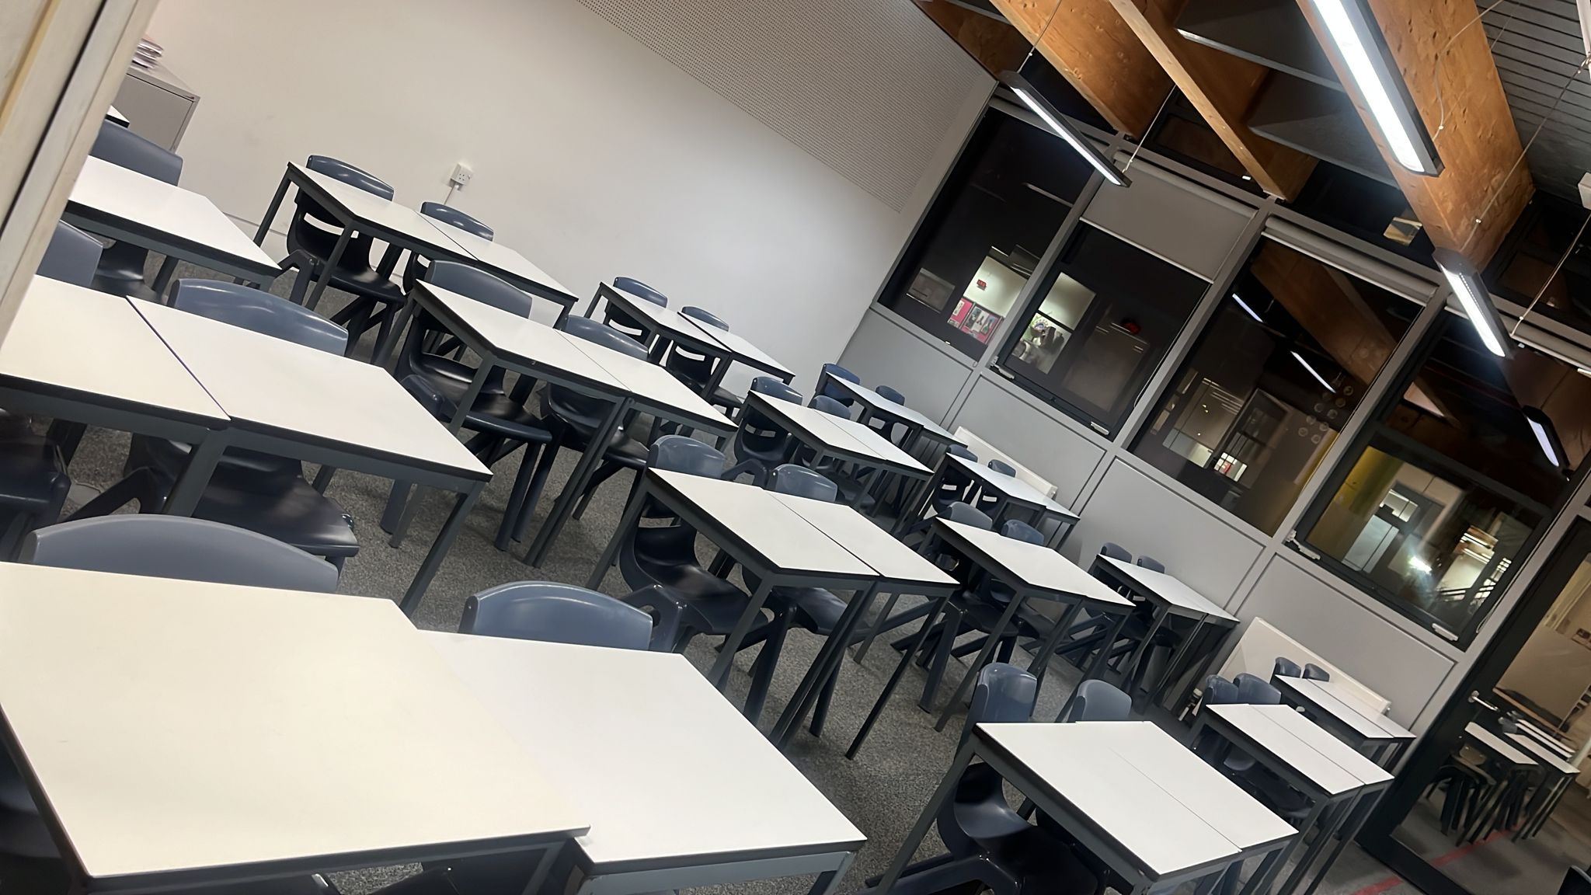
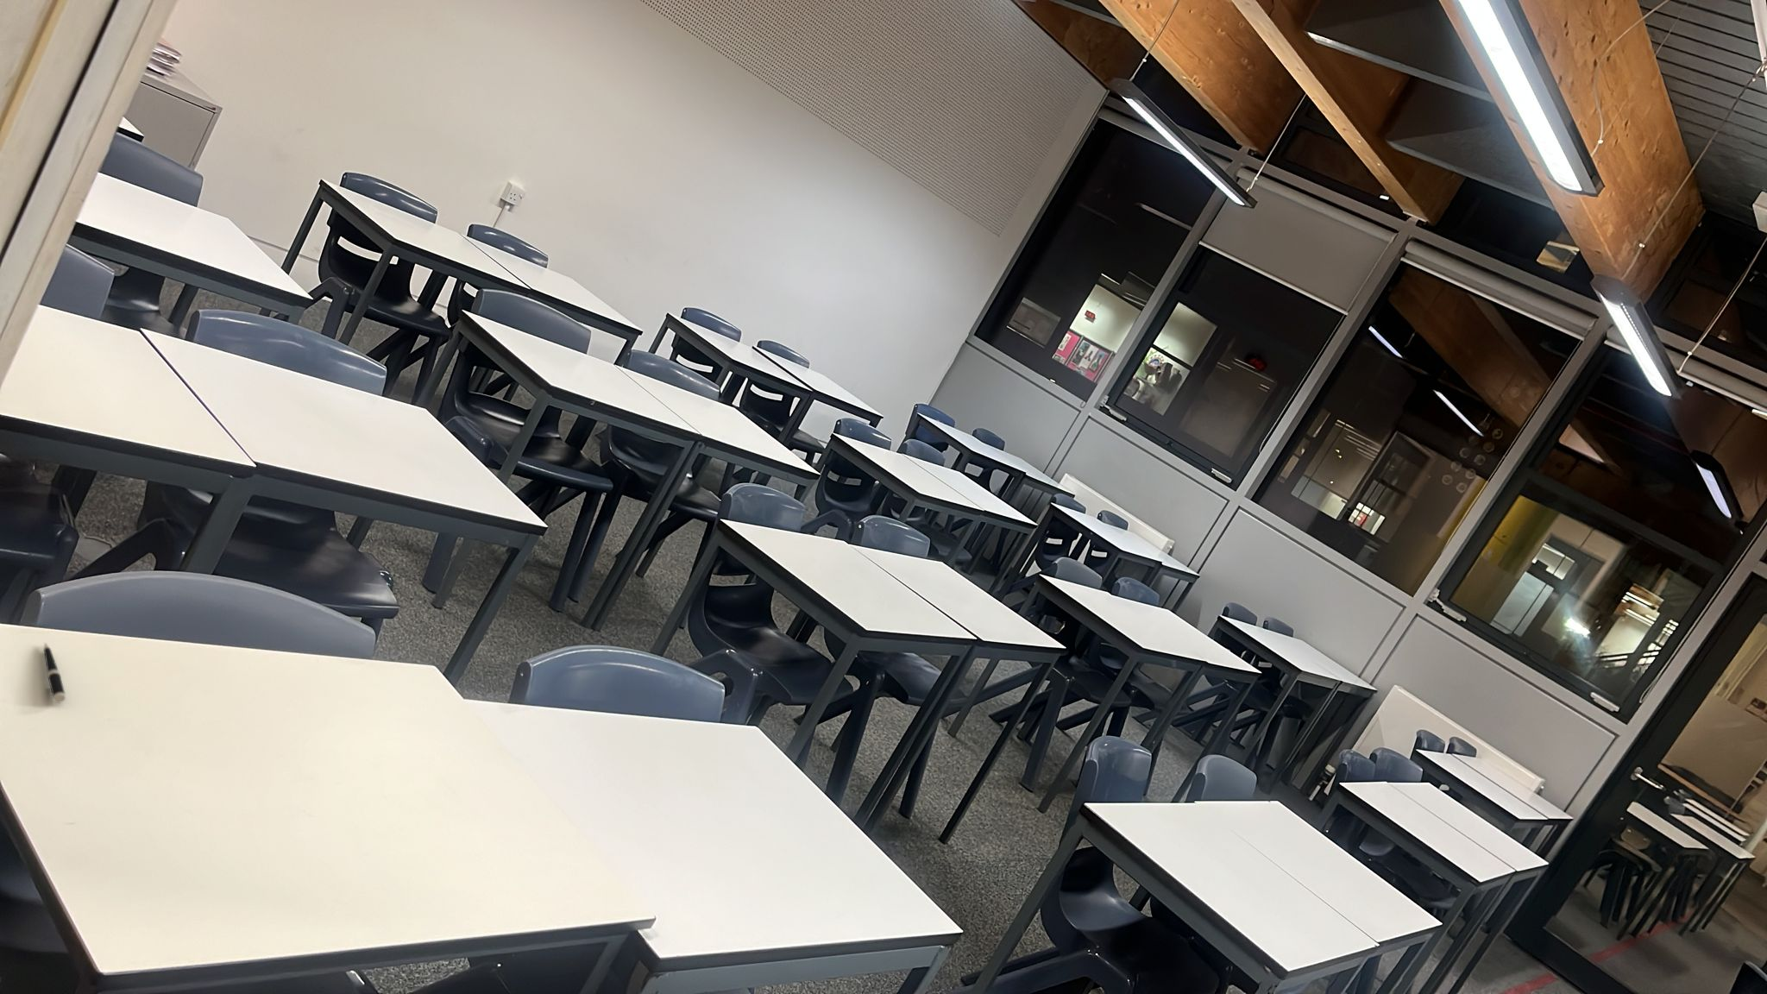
+ pen (52, 669)
